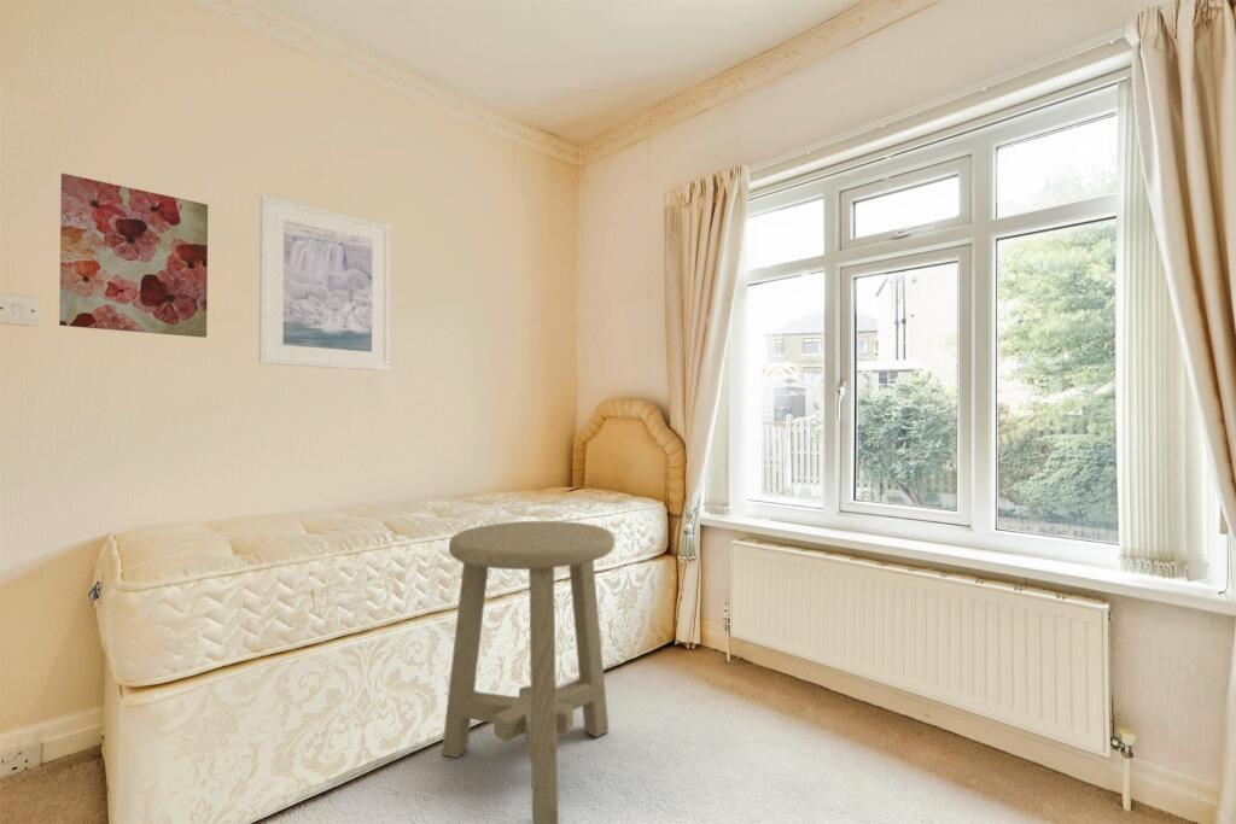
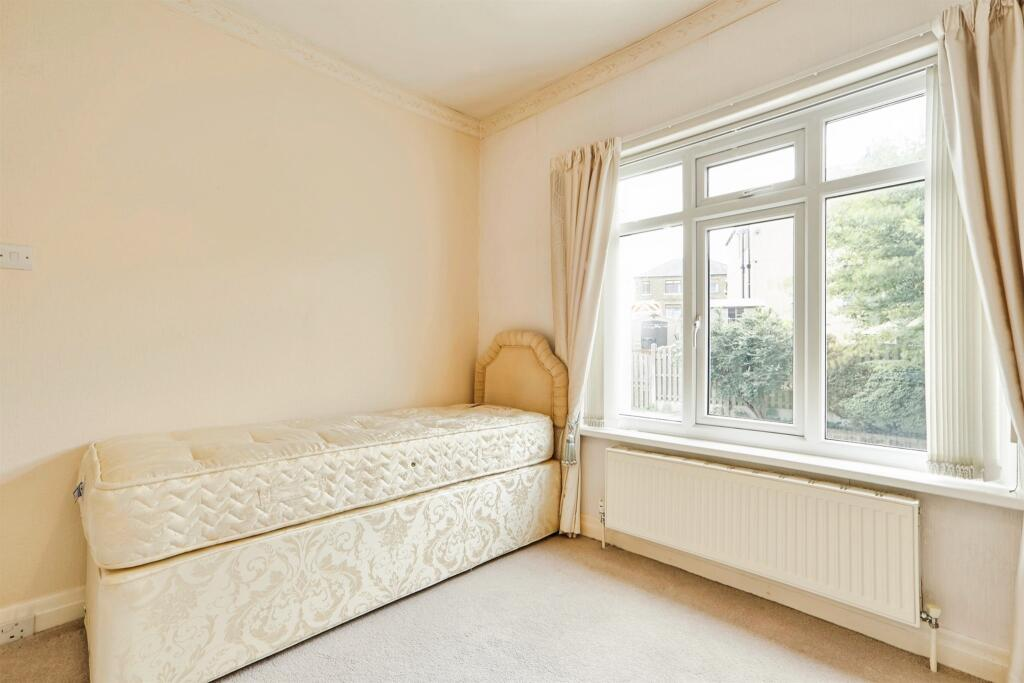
- wall art (138, 261)
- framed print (330, 290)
- stool (538, 647)
